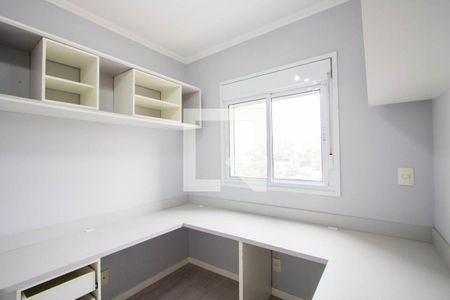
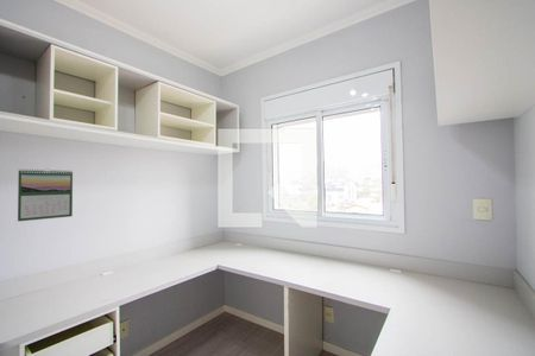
+ calendar (46, 193)
